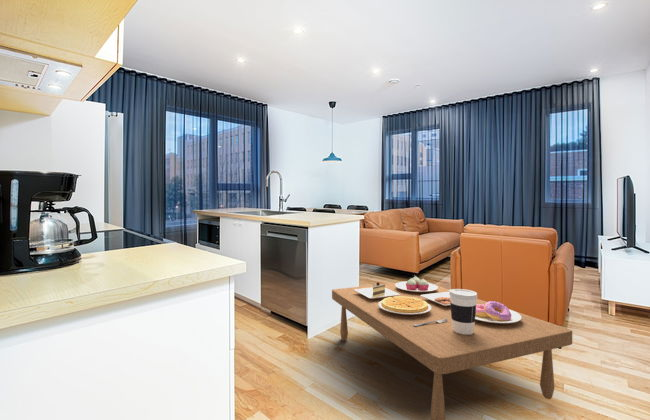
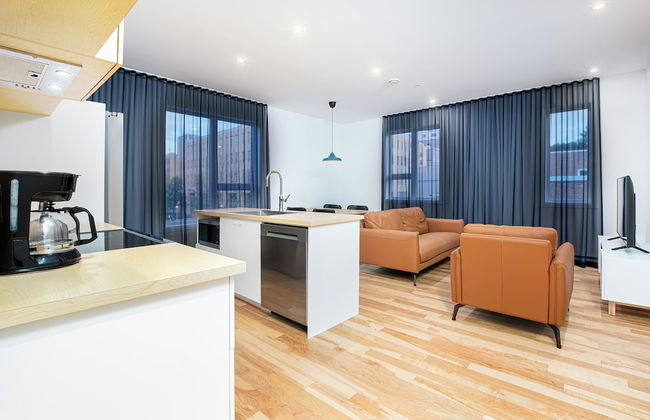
- coffee table (427, 319)
